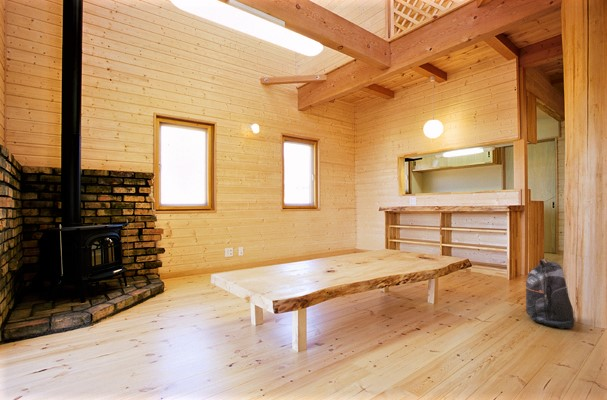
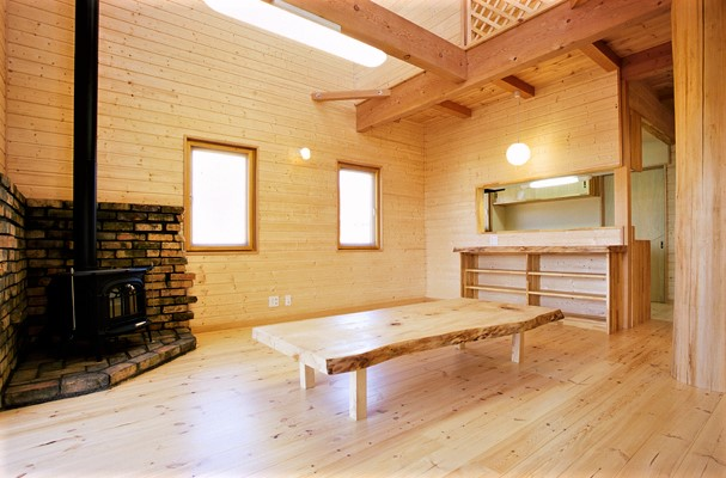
- backpack (550, 290)
